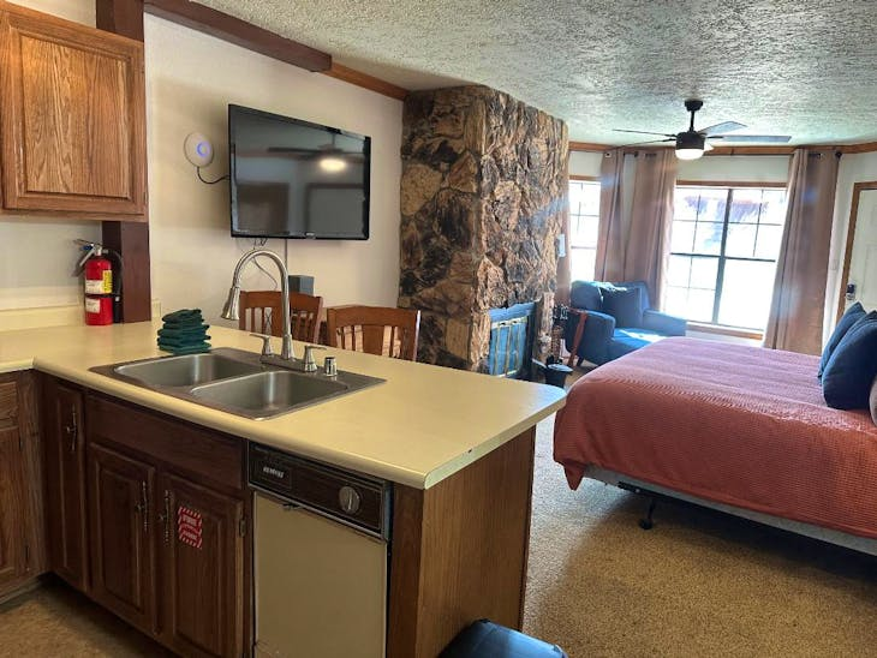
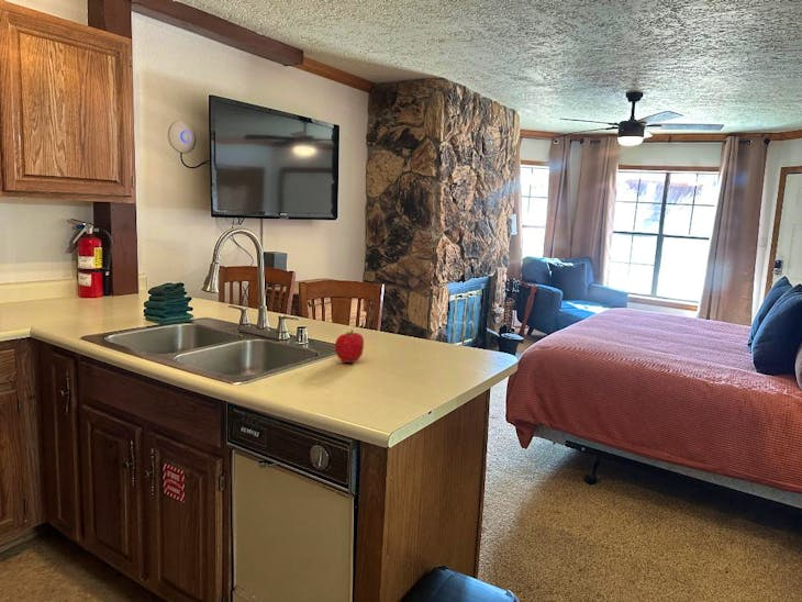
+ fruit (348, 345)
